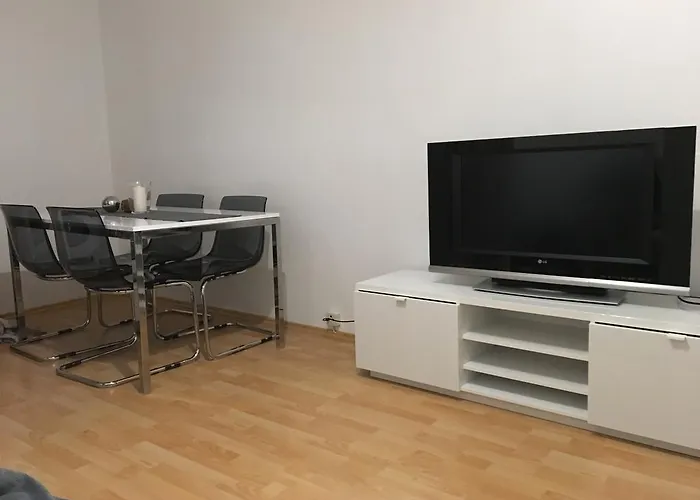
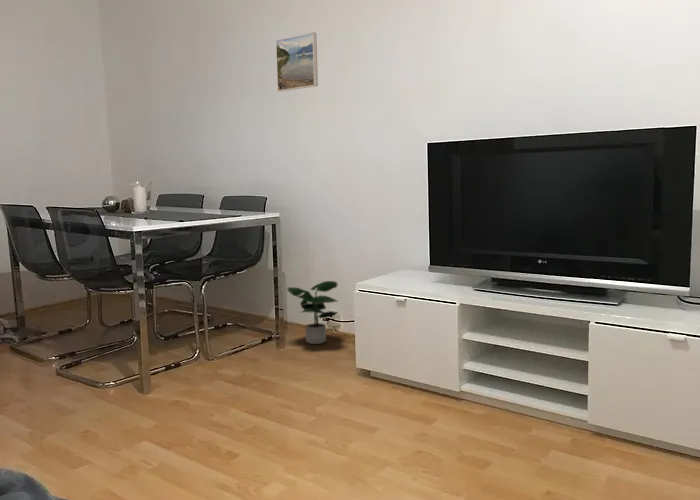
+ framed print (296, 62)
+ potted plant (317, 313)
